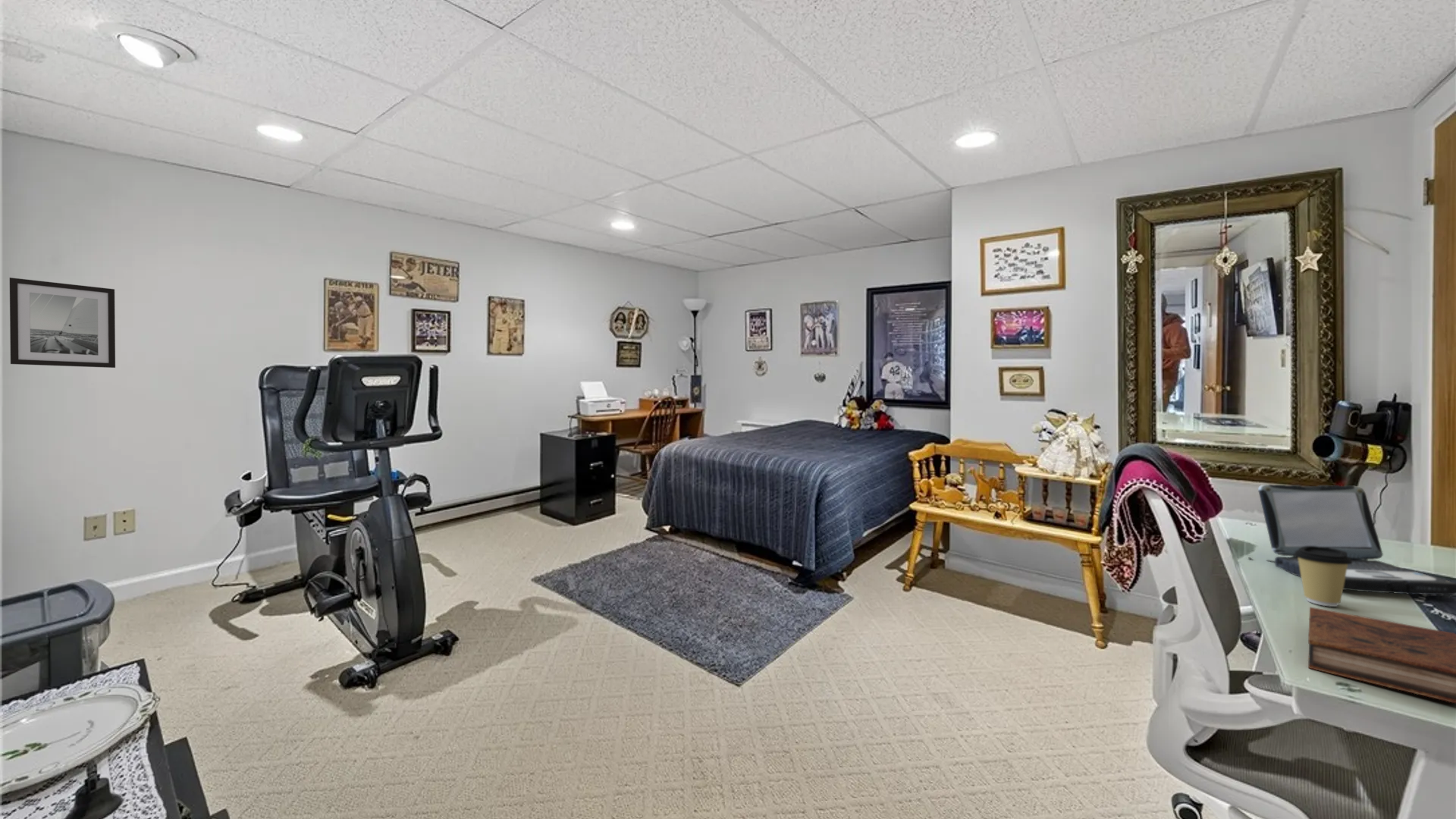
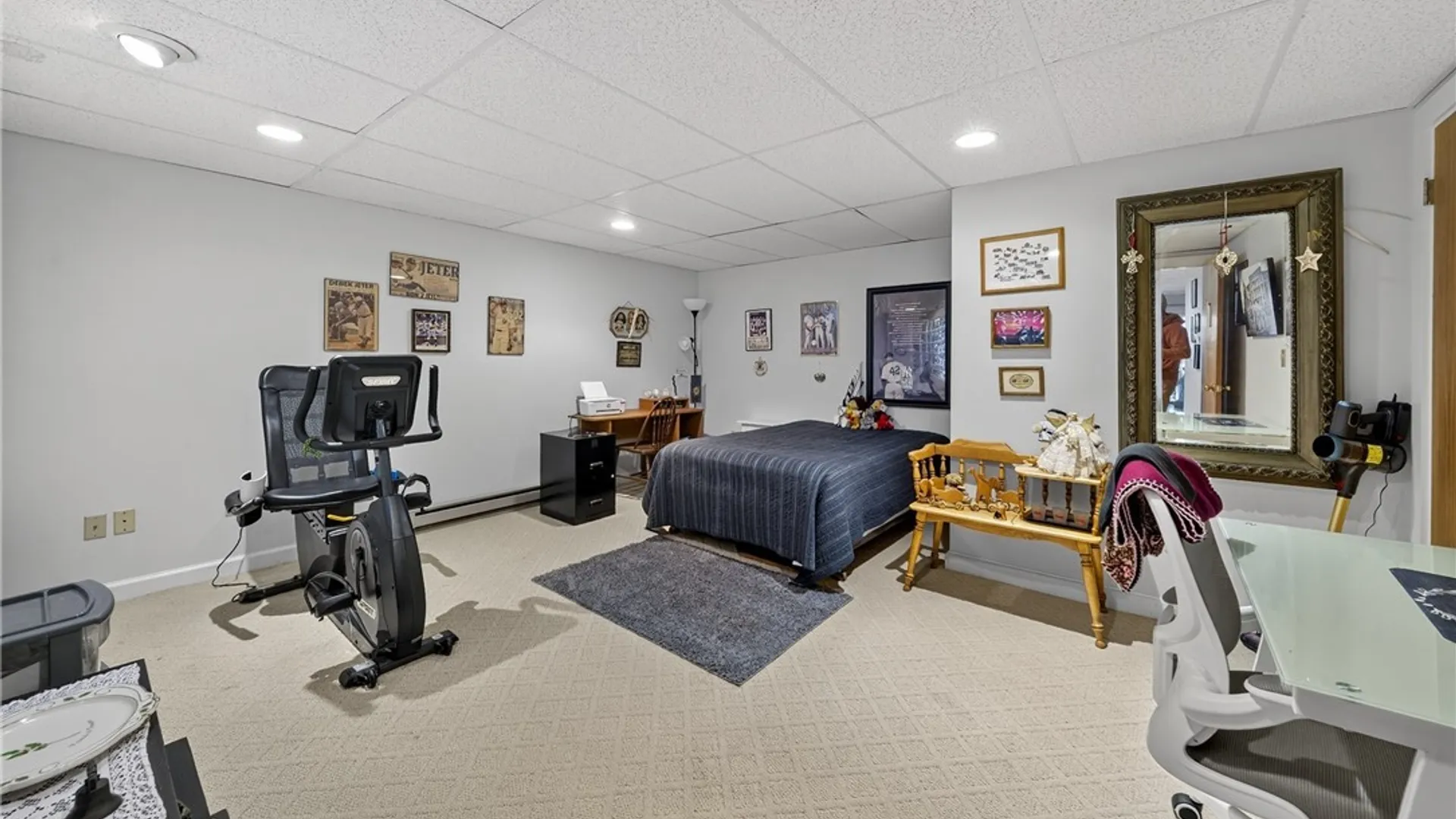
- laptop (1344, 534)
- coffee cup (1322, 576)
- wall art (64, 325)
- book (1383, 651)
